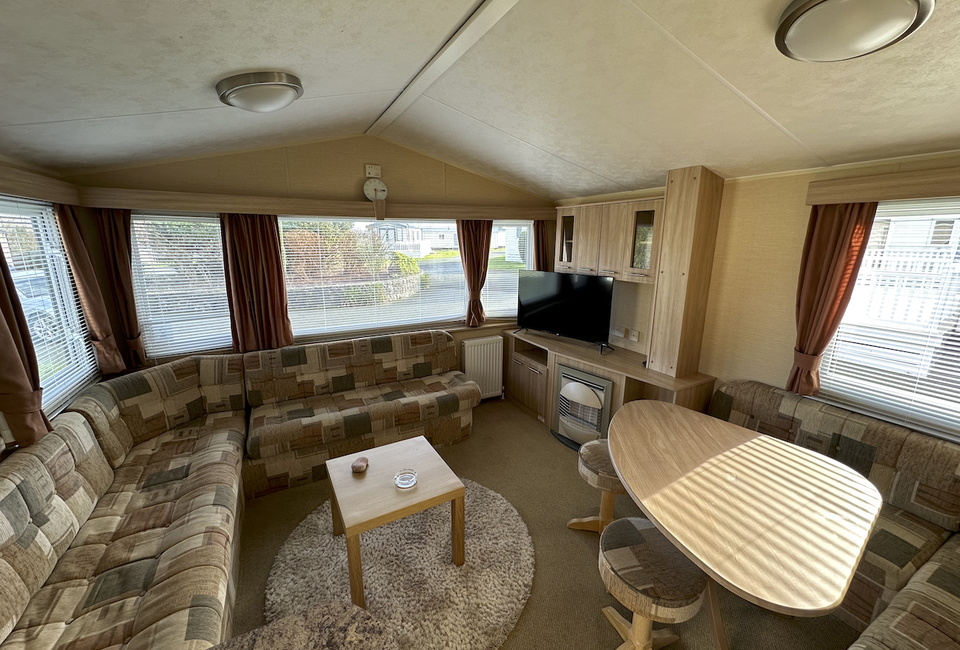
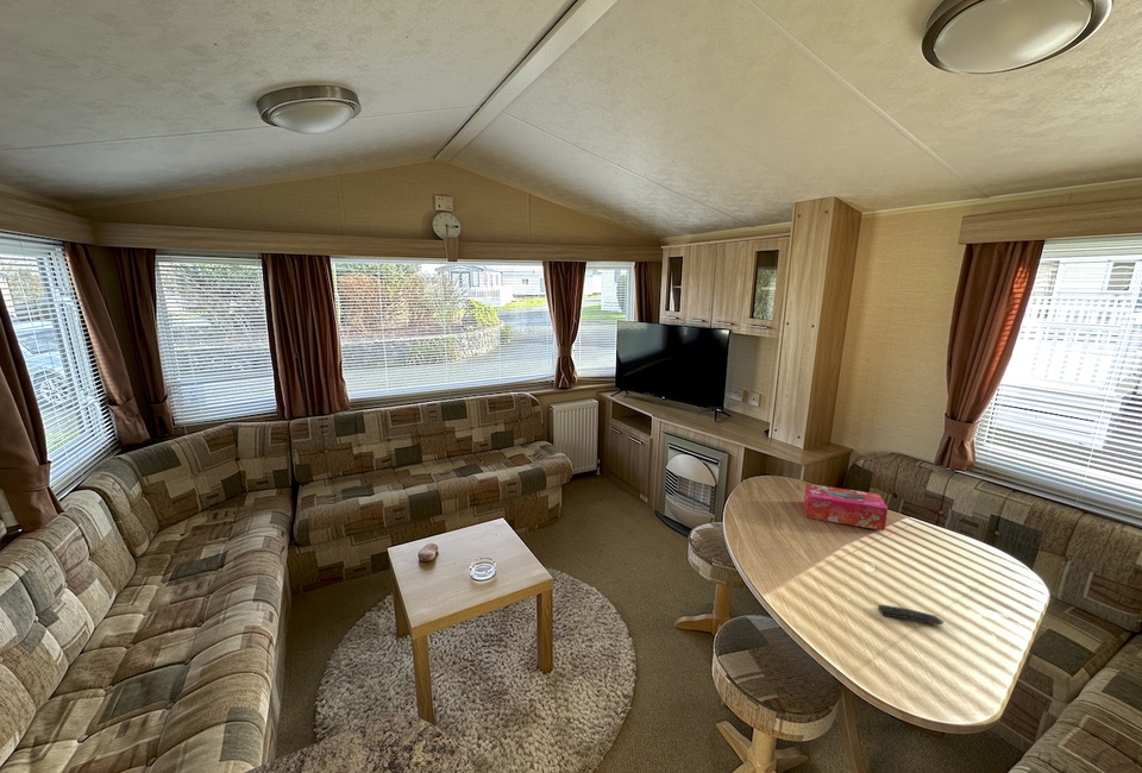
+ tissue box (842, 505)
+ remote control (910, 615)
